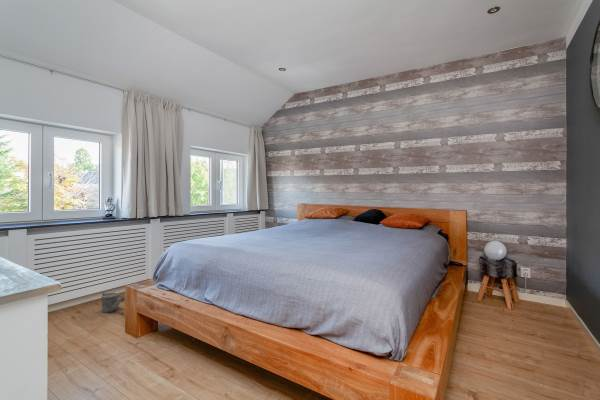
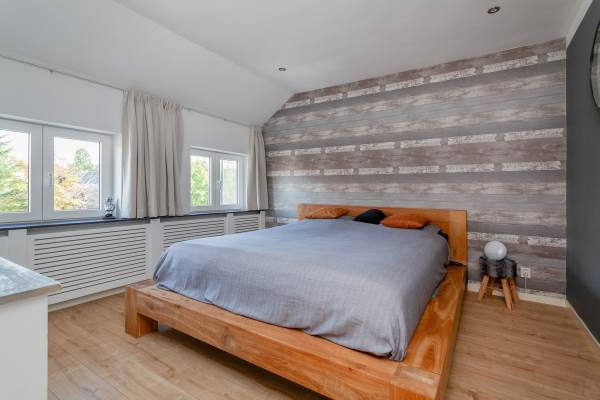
- watering can (112, 302)
